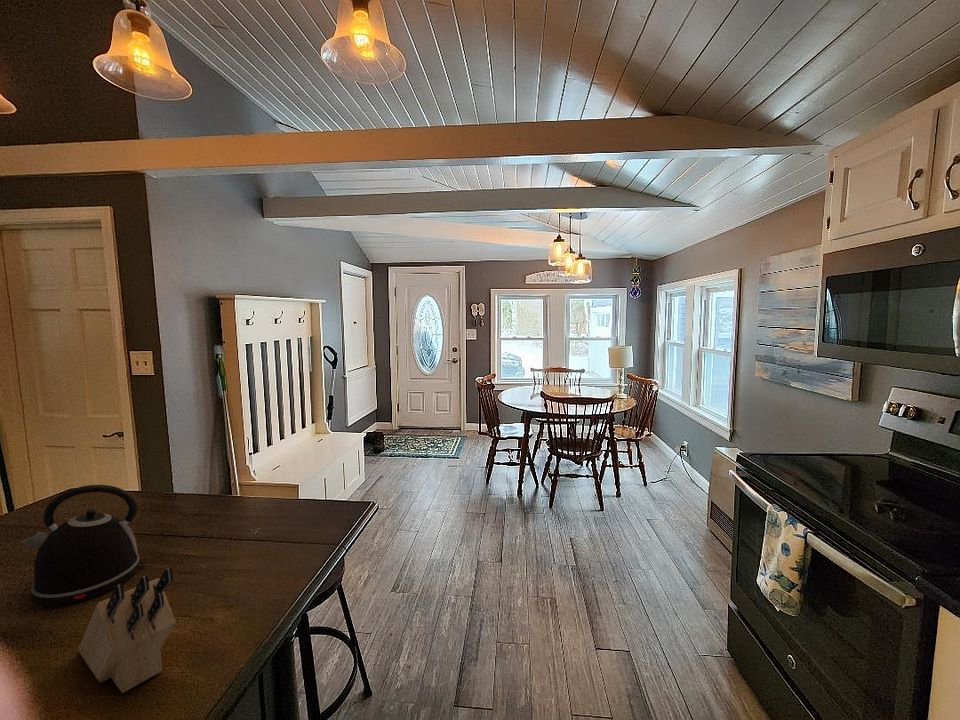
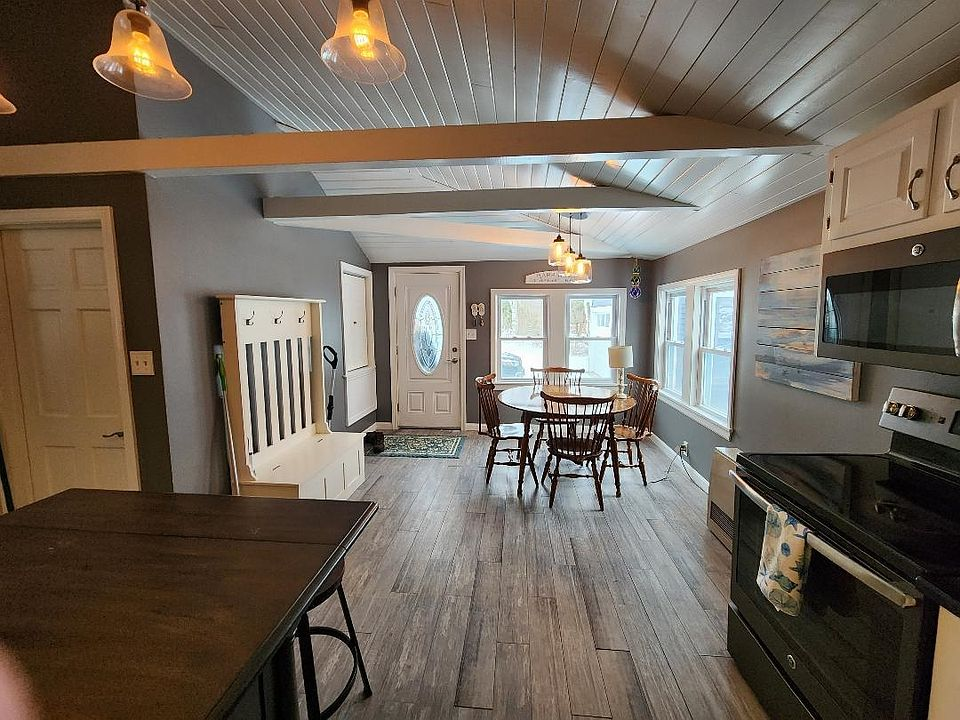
- kettle (85, 533)
- knife block (126, 612)
